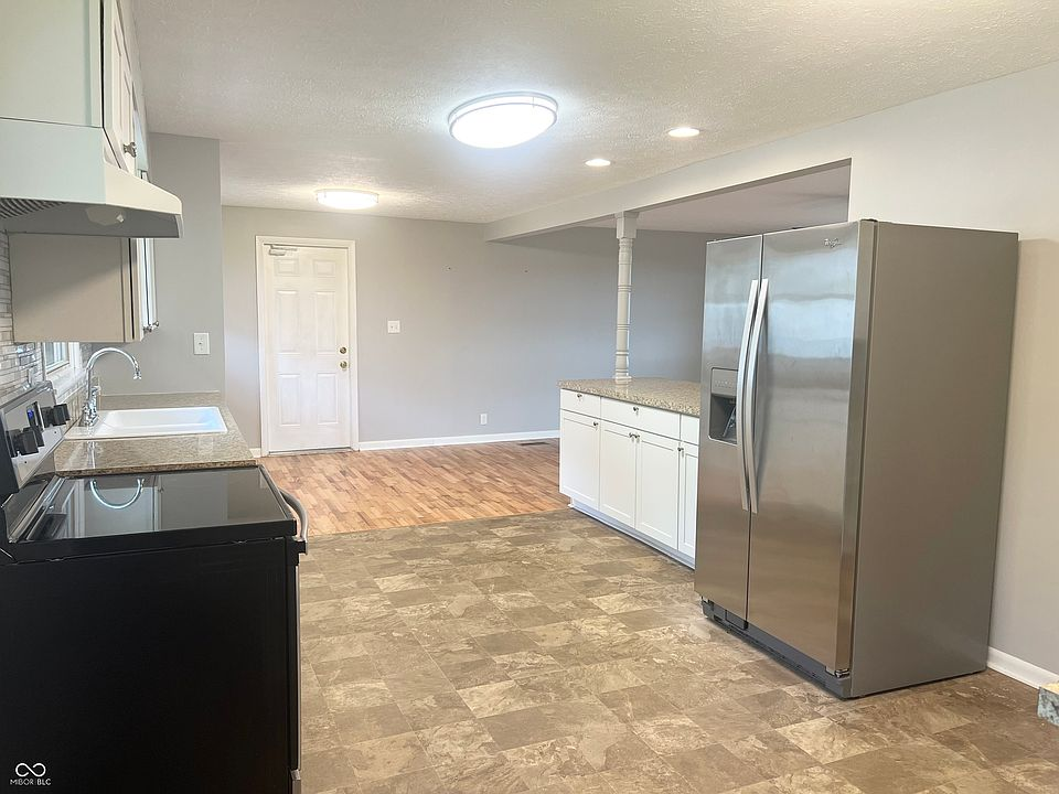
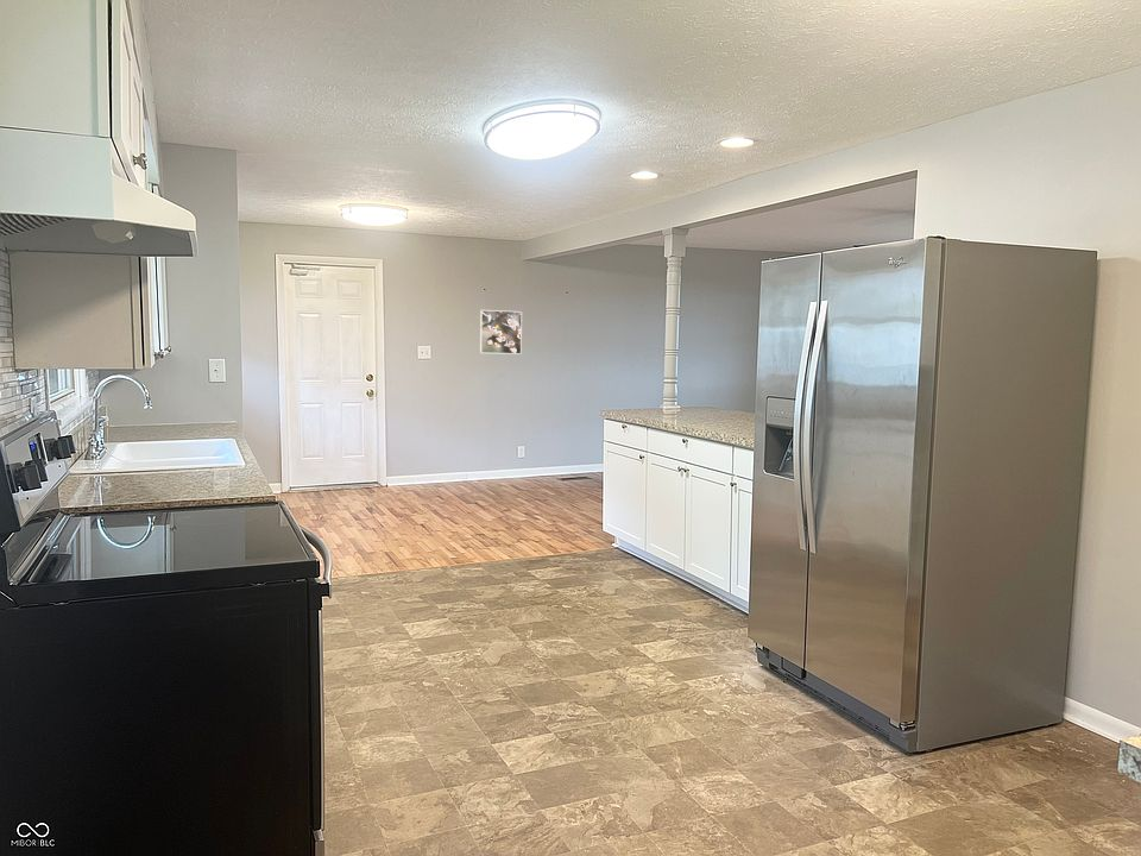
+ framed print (500, 332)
